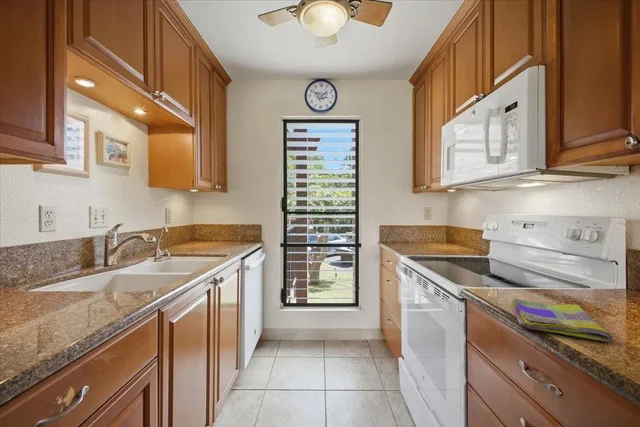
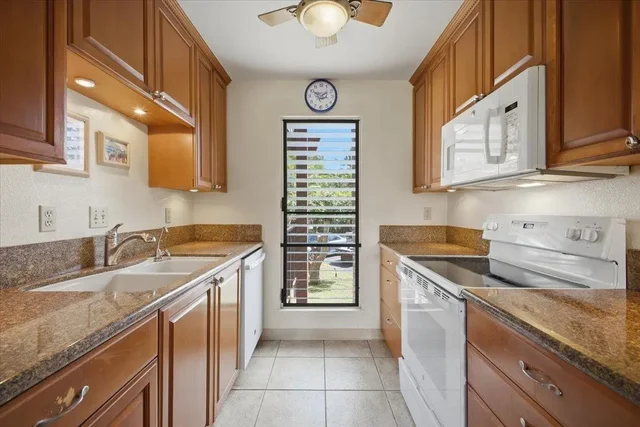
- dish towel (554, 315)
